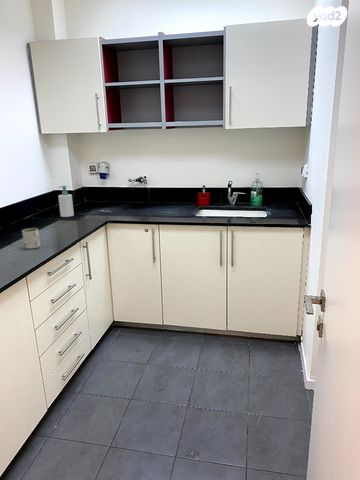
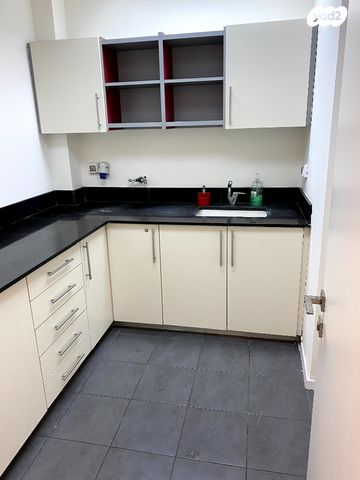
- mug (33, 238)
- soap bottle (65, 201)
